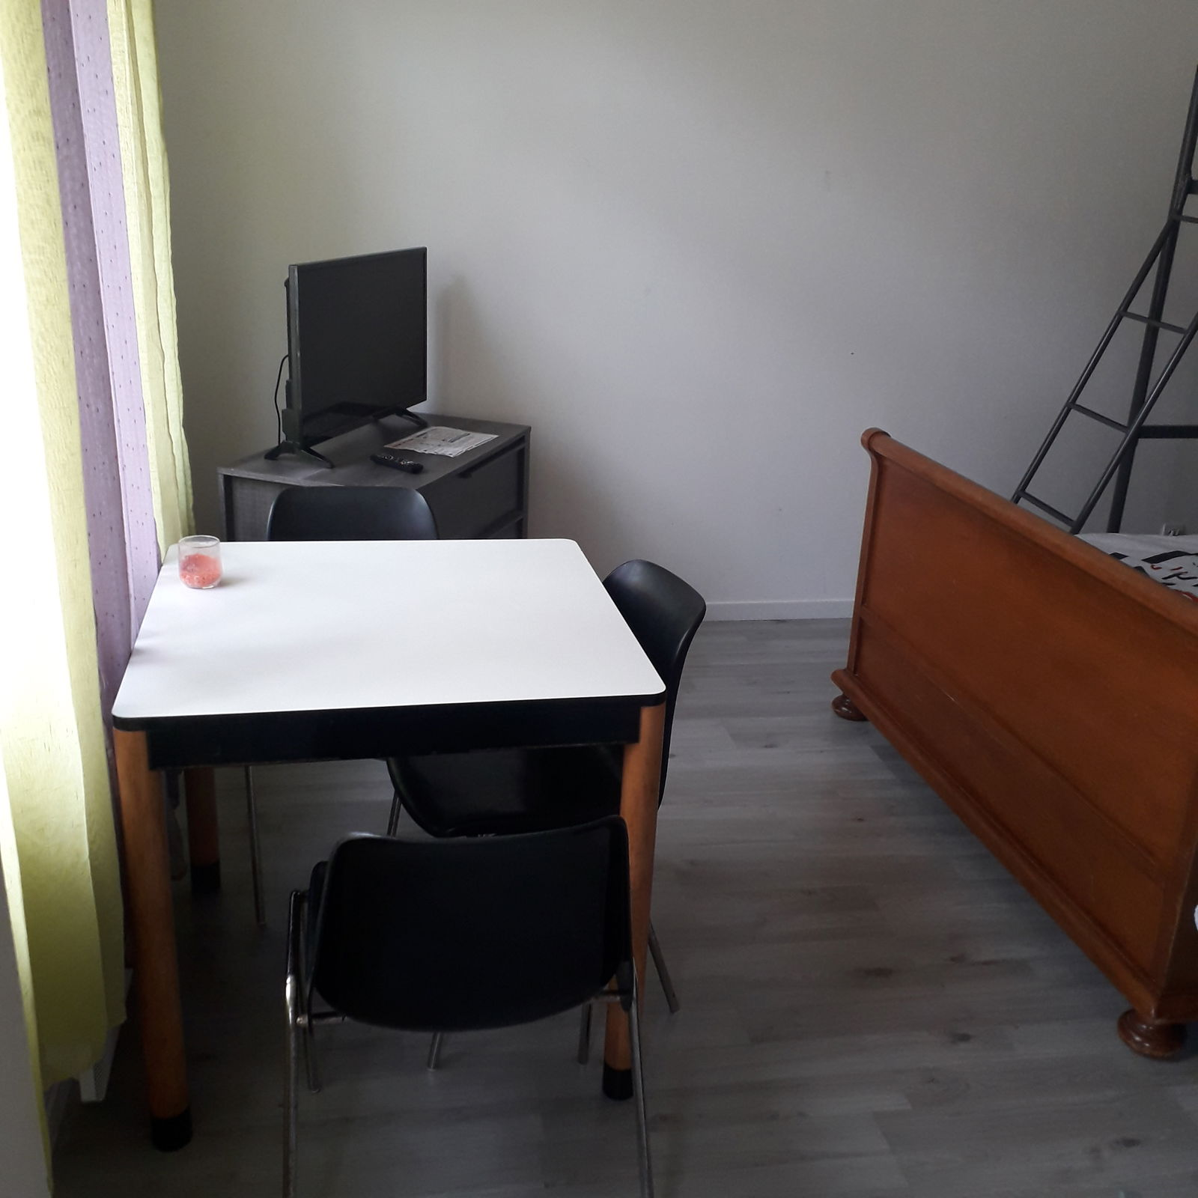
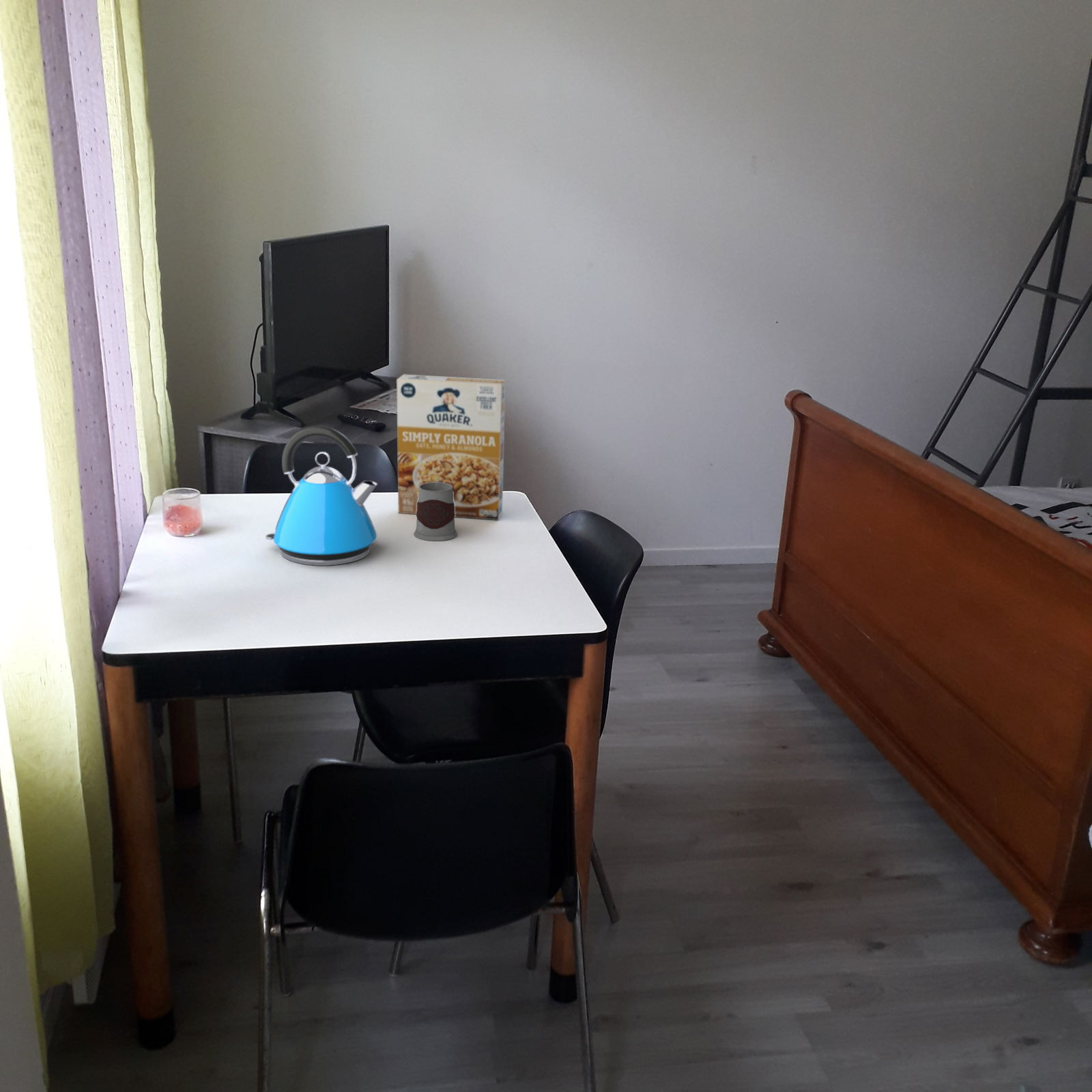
+ kettle (320, 489)
+ cereal box (451, 447)
+ mug (436, 508)
